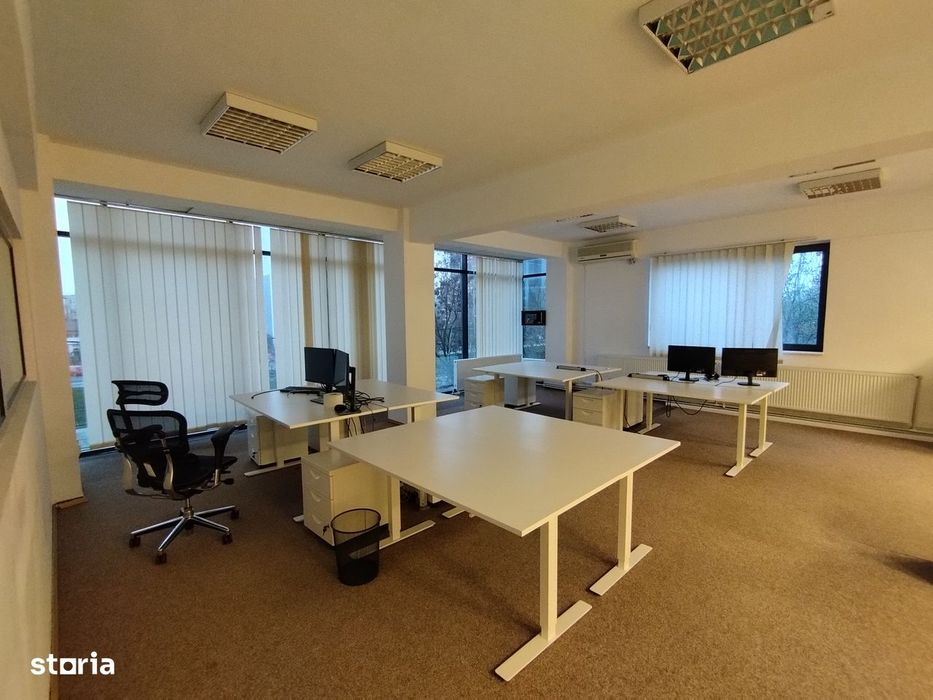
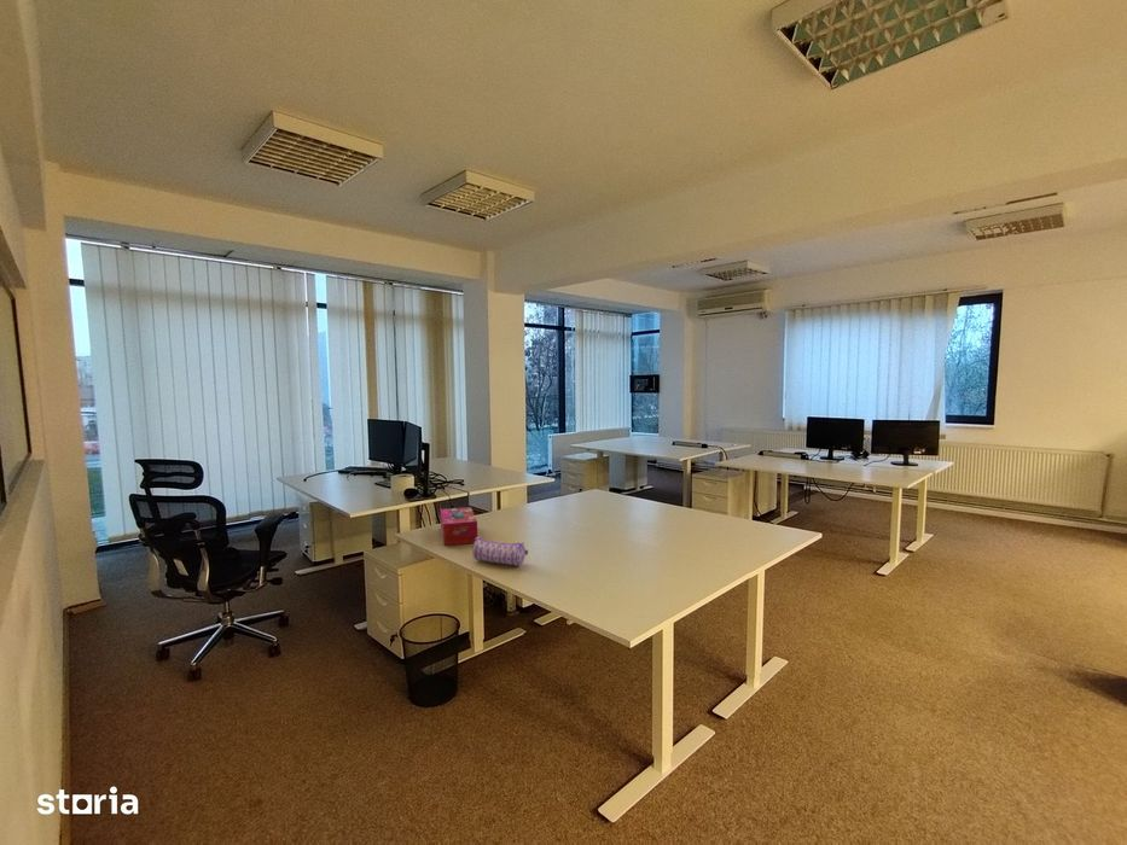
+ tissue box (458, 525)
+ pencil case (499, 550)
